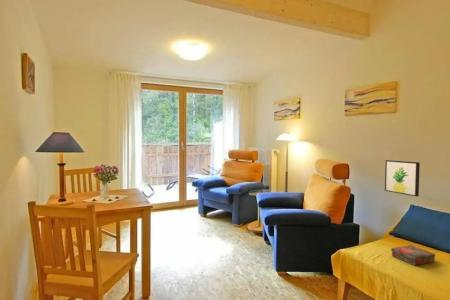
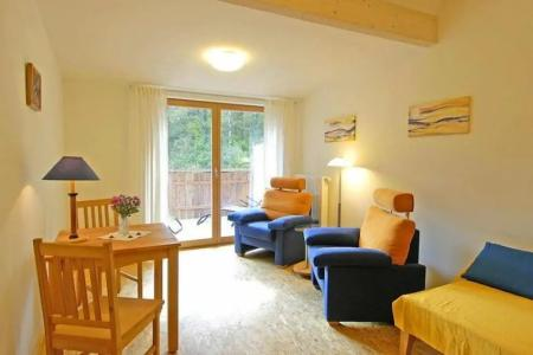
- wall art (401, 177)
- book (412, 254)
